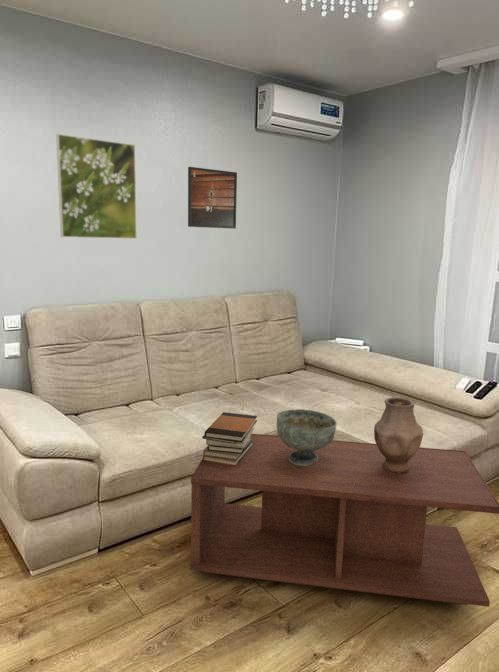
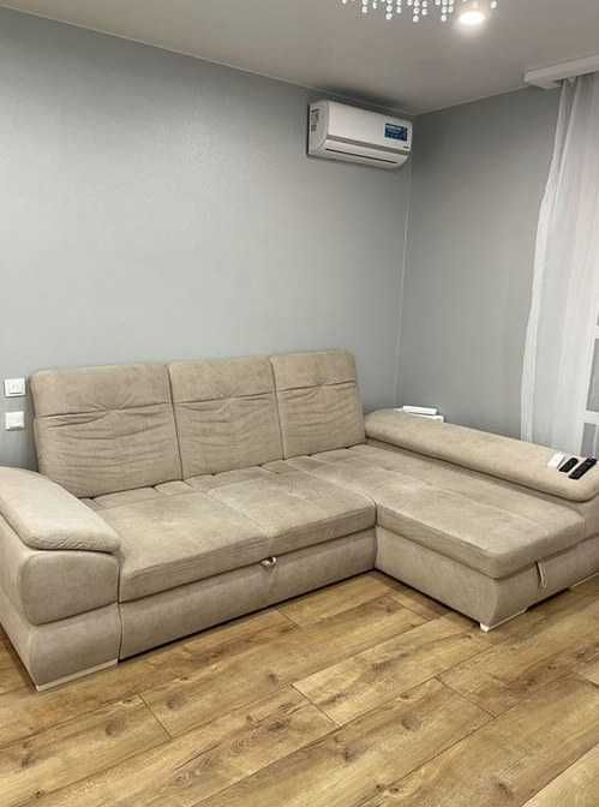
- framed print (98, 189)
- decorative bowl (304, 438)
- book stack (230, 437)
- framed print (212, 199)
- coffee table (335, 512)
- vase (397, 434)
